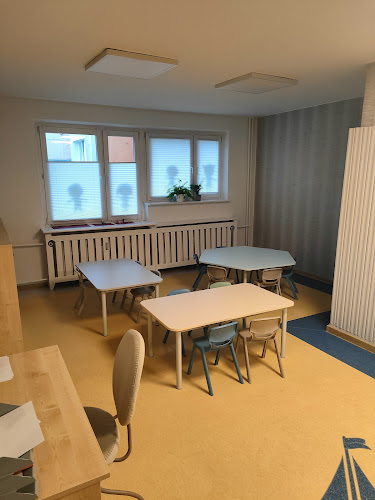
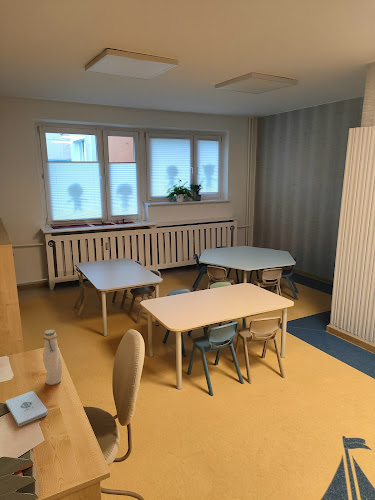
+ notepad (26, 407)
+ water bottle (52, 357)
